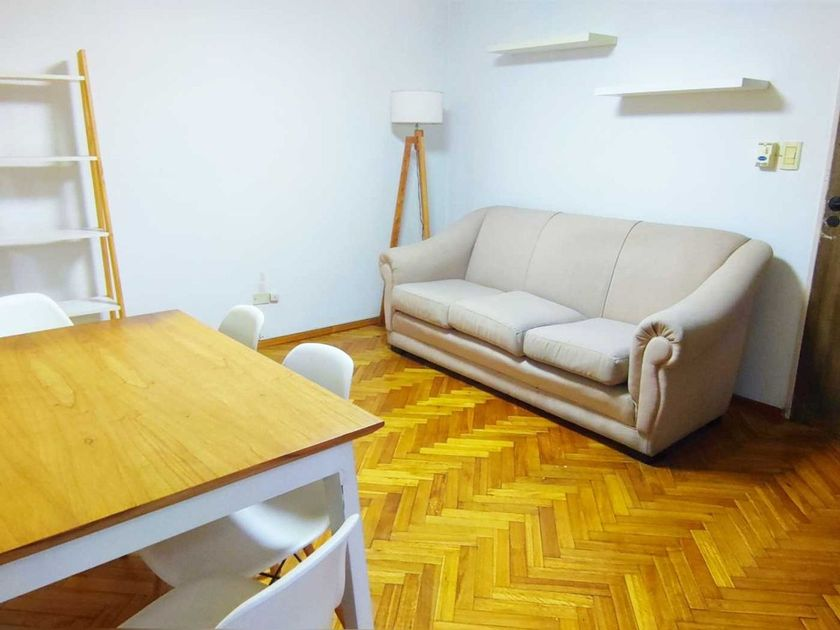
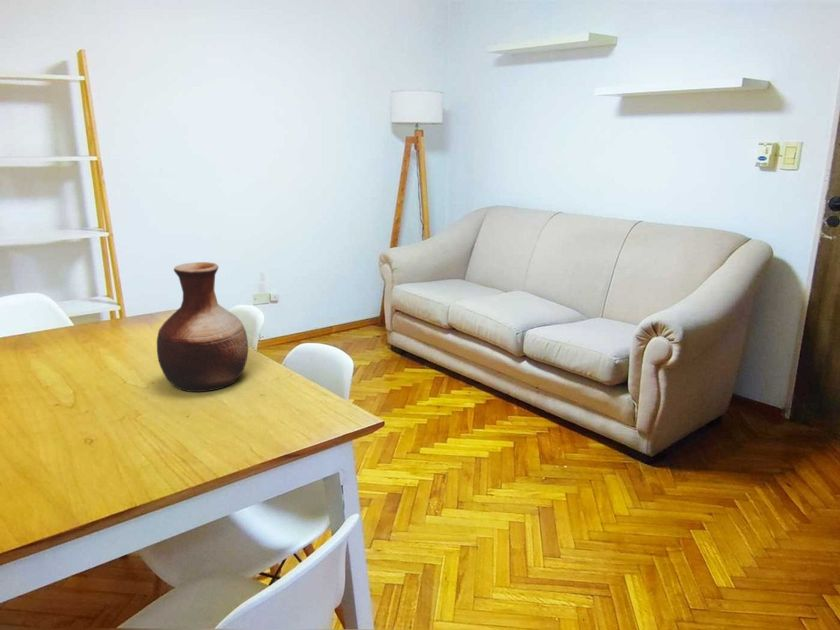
+ vase (200, 324)
